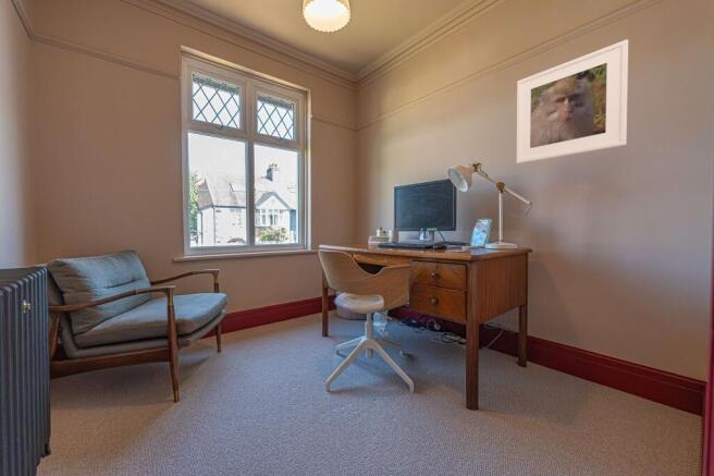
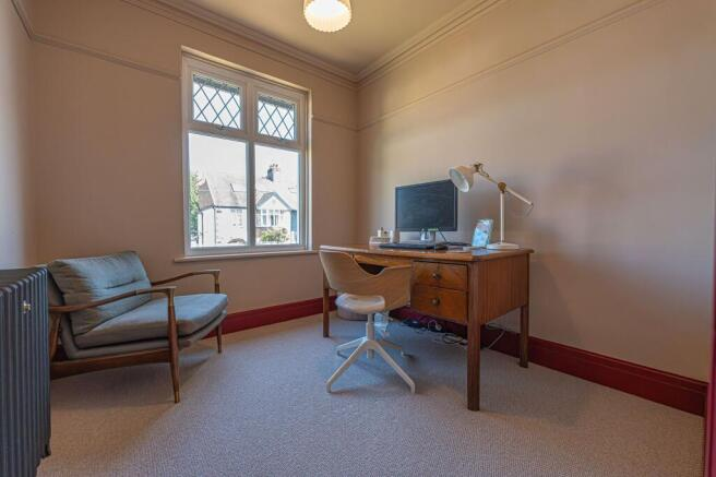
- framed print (565, 109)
